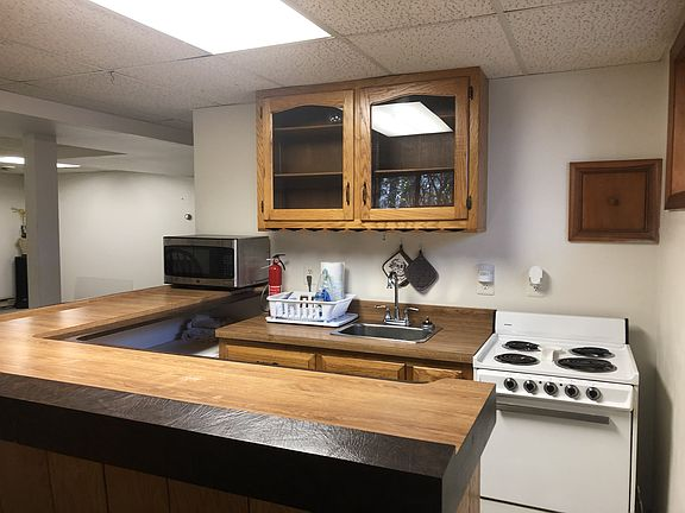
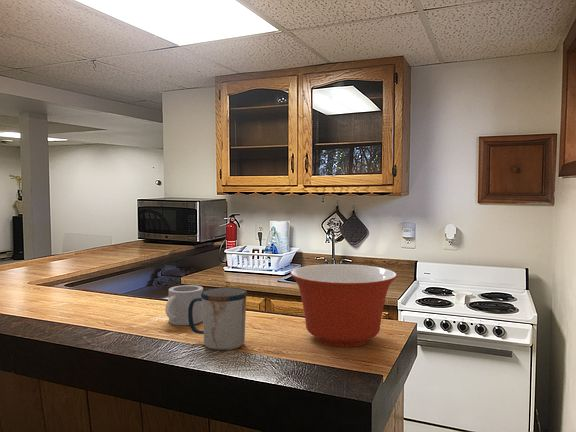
+ mug (220, 317)
+ mixing bowl (342, 305)
+ mug (182, 305)
